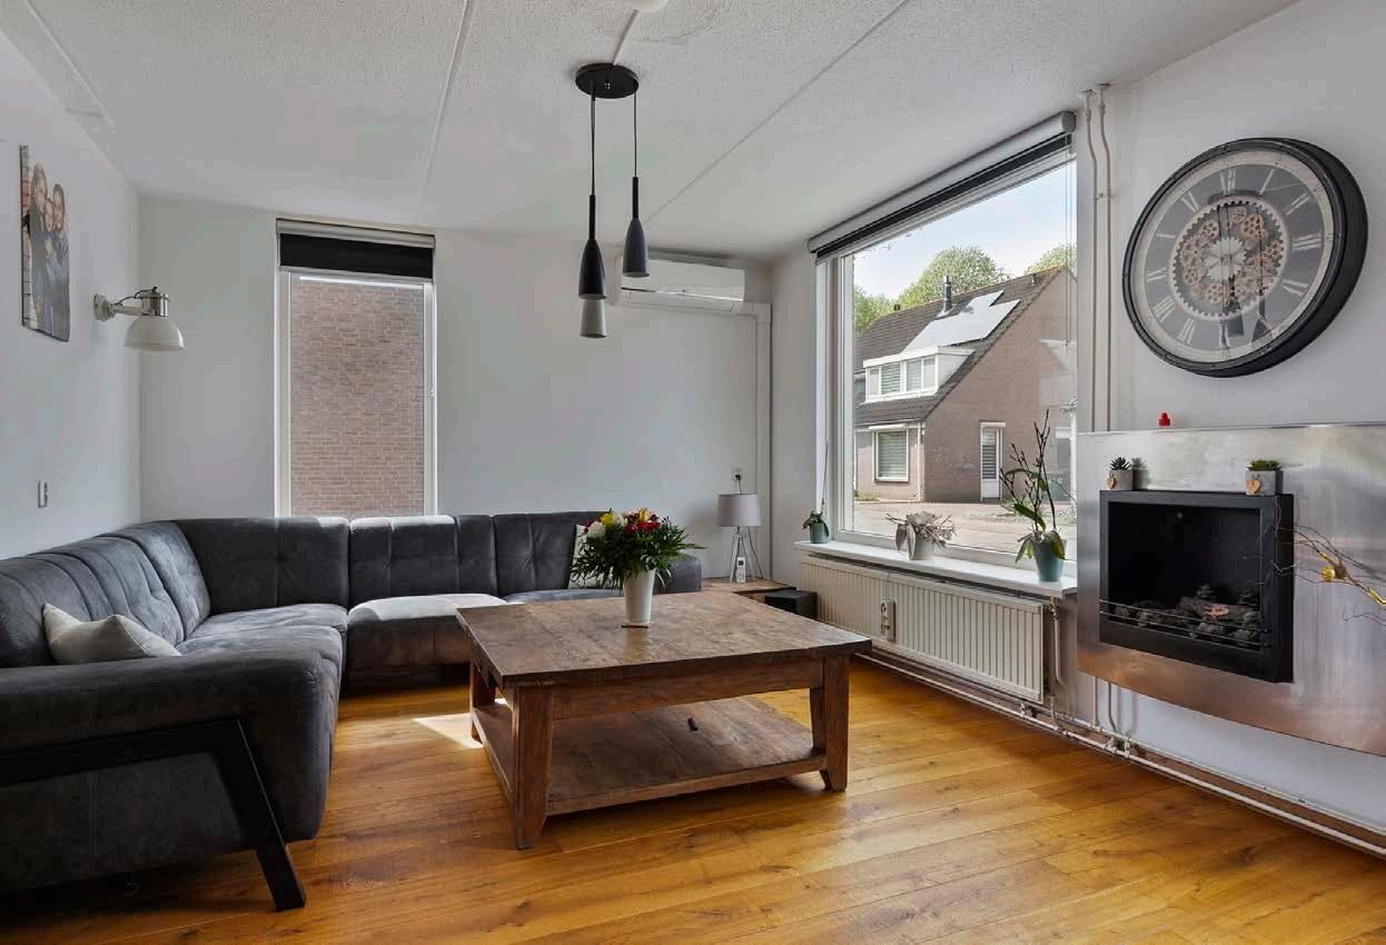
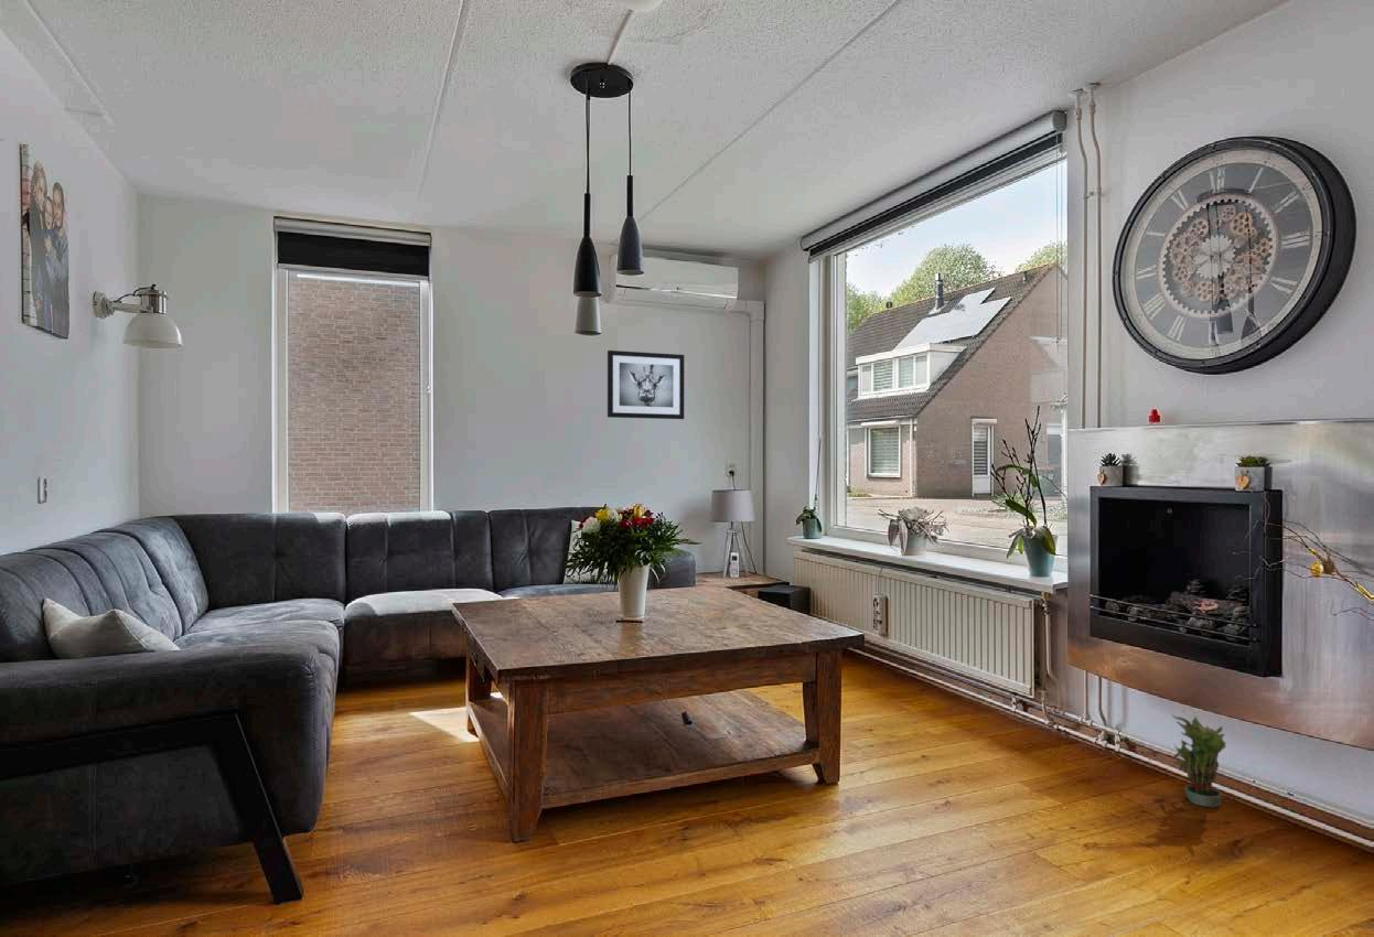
+ potted plant (1194, 756)
+ wall art (646, 385)
